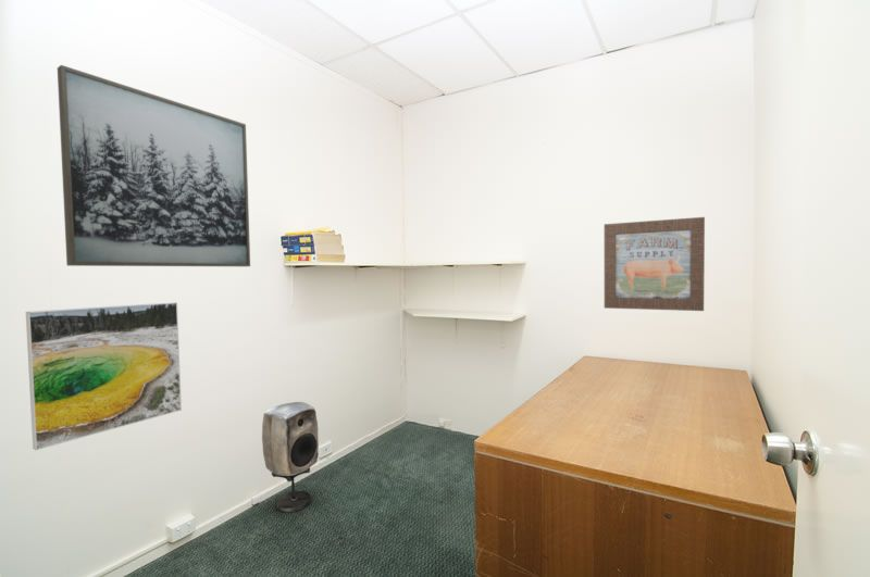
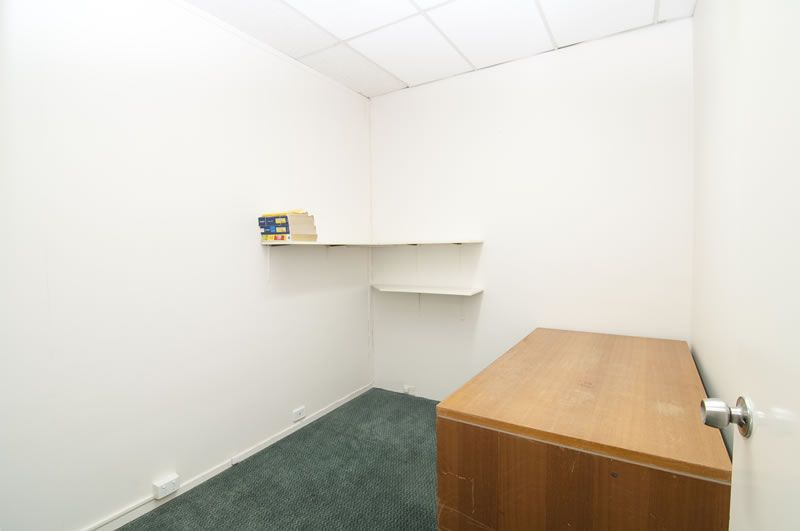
- wall art (651, 265)
- wall art (170, 184)
- speaker (290, 453)
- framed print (113, 366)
